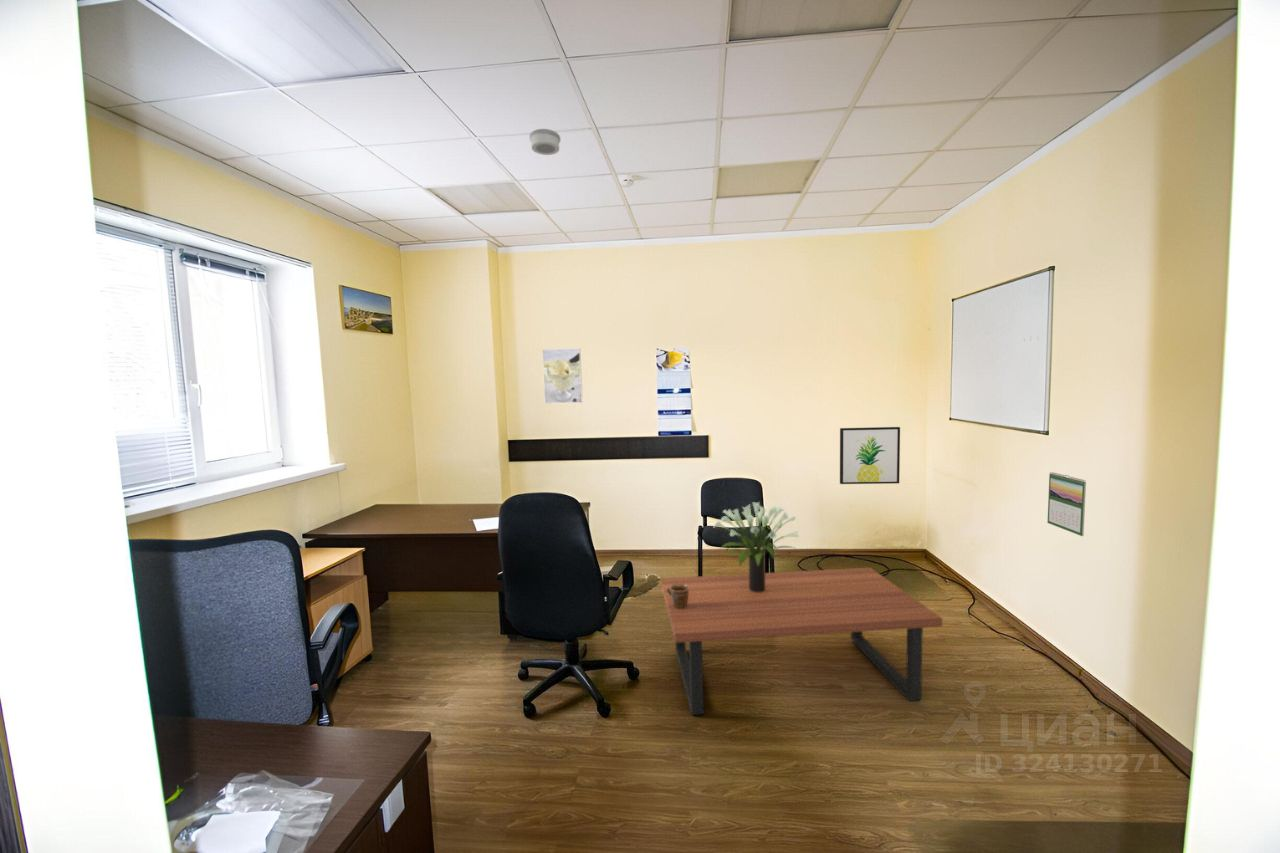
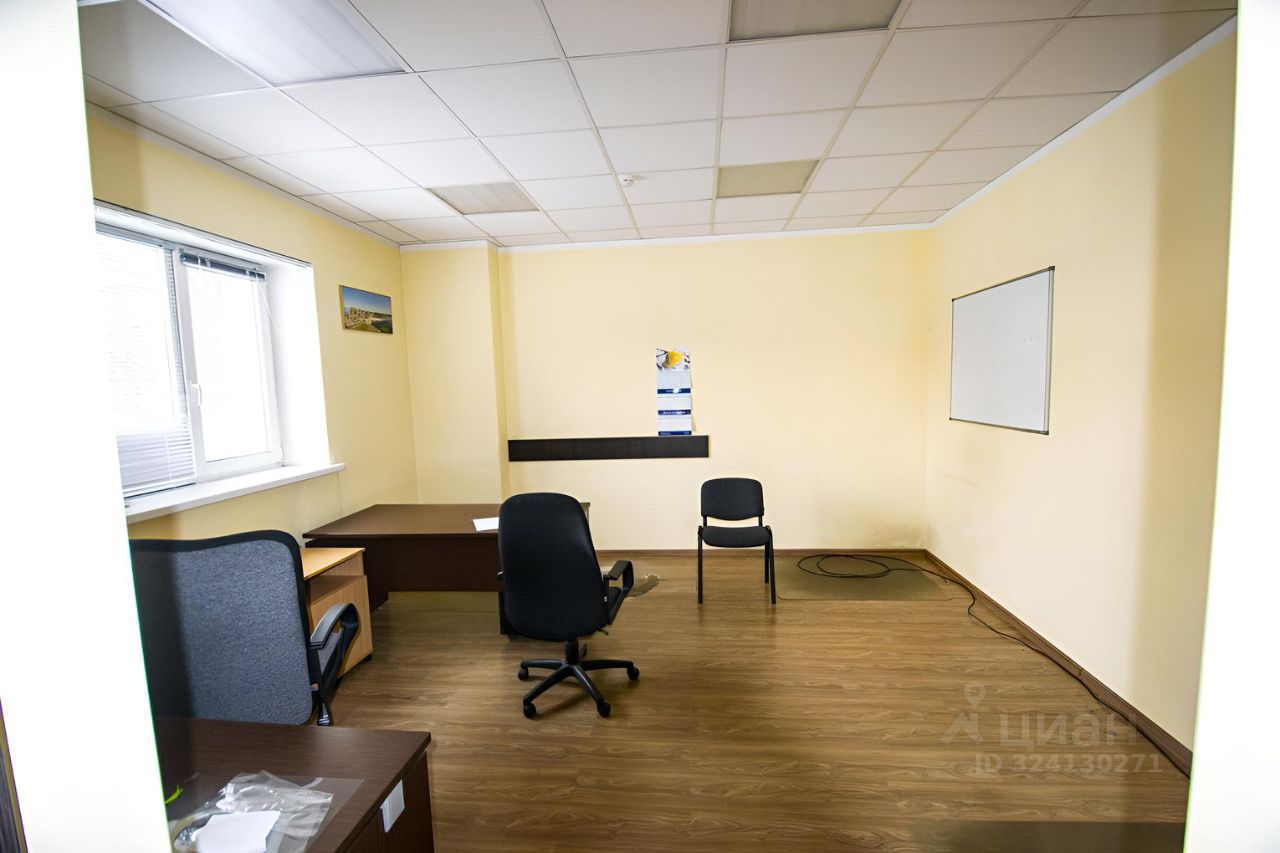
- coffee table (786, 635)
- mug (678, 596)
- calendar (1065, 502)
- smoke detector (545, 140)
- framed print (562, 376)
- wall art (869, 455)
- potted plant (759, 545)
